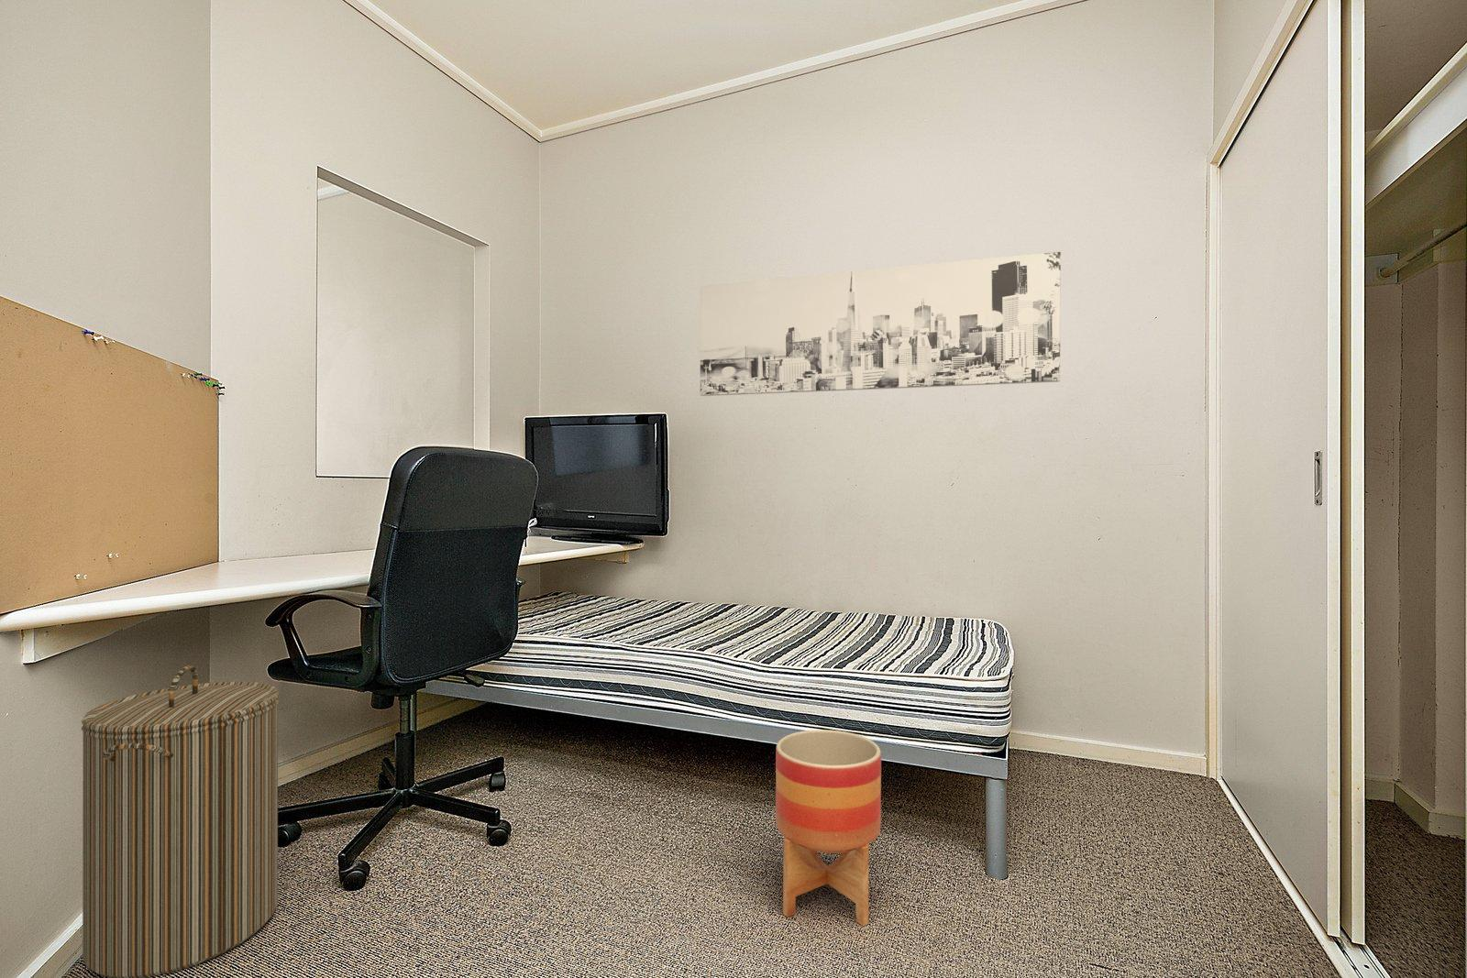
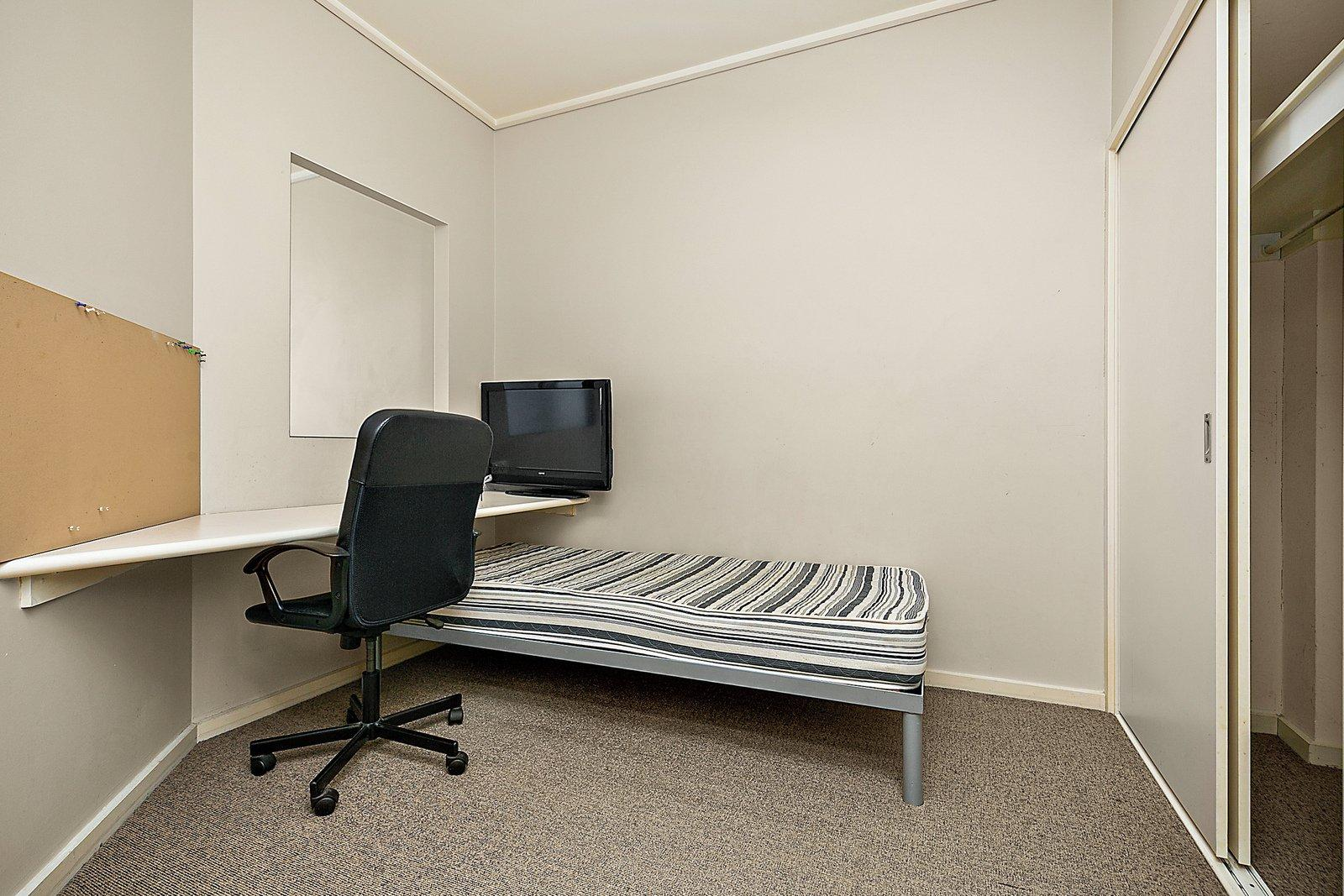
- wall art (867, 330)
- planter (827, 822)
- laundry hamper (187, 797)
